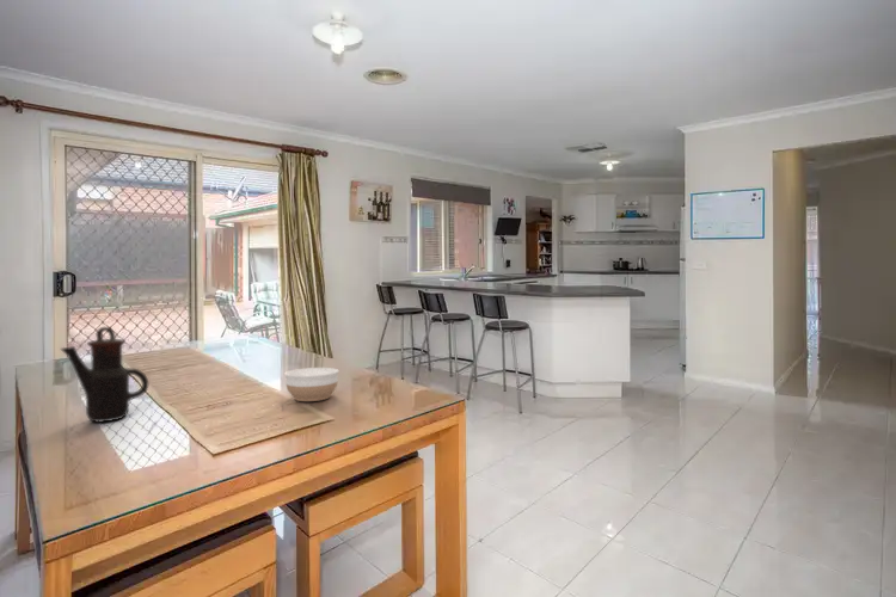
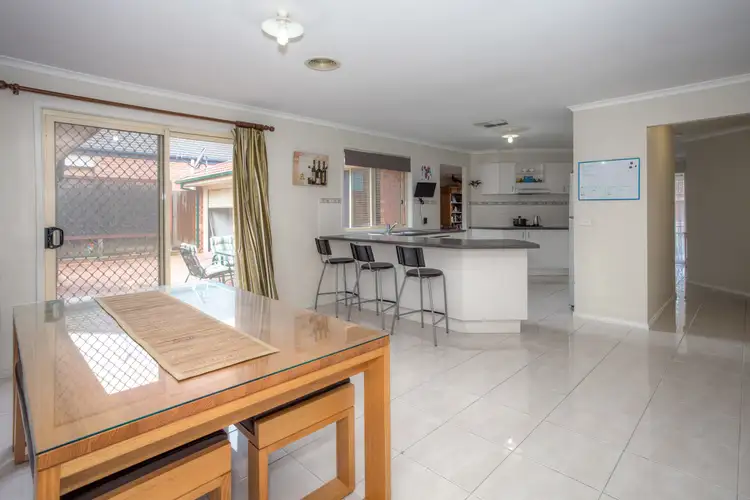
- bowl (312, 383)
- teapot (106, 371)
